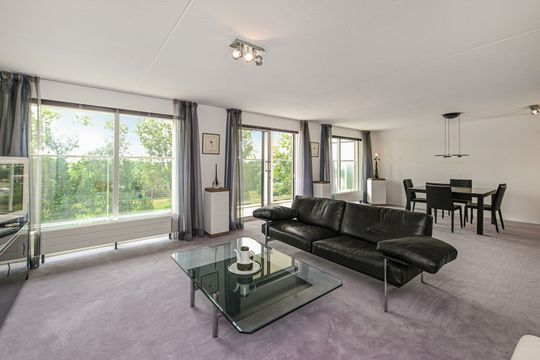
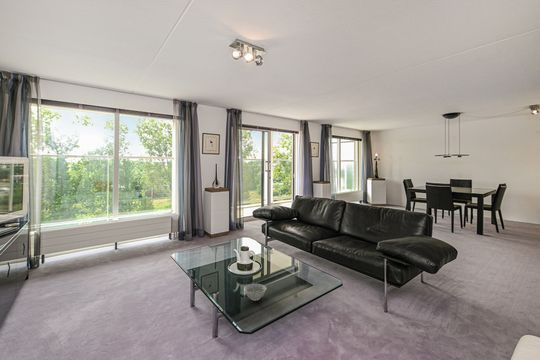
+ bowl (255, 293)
